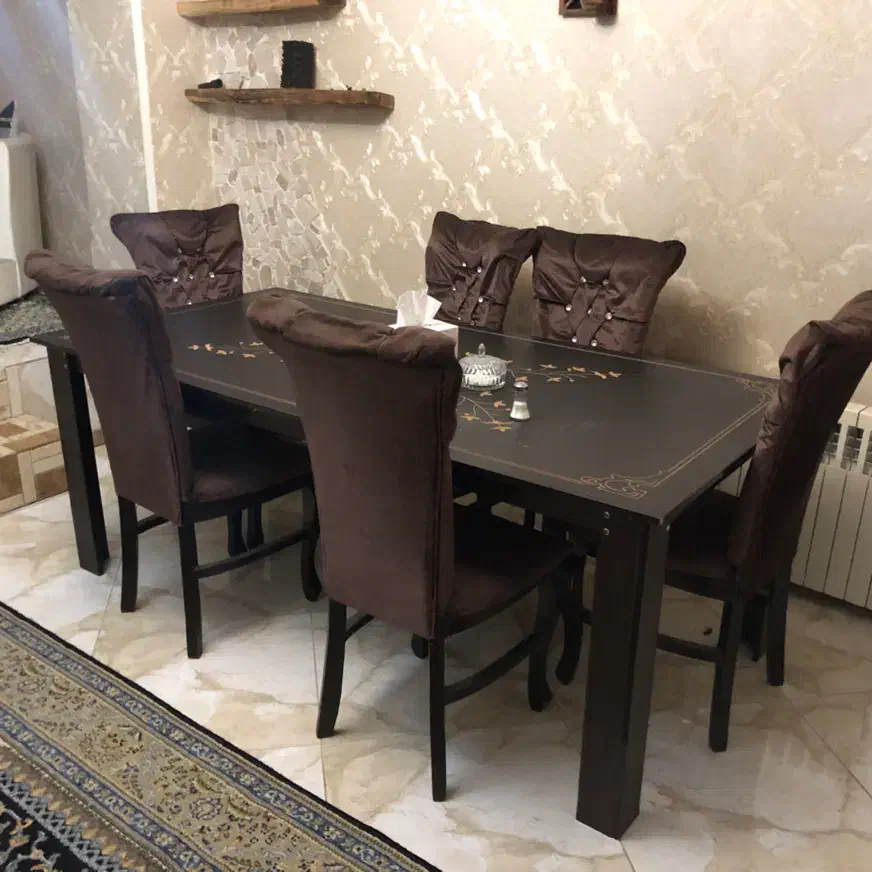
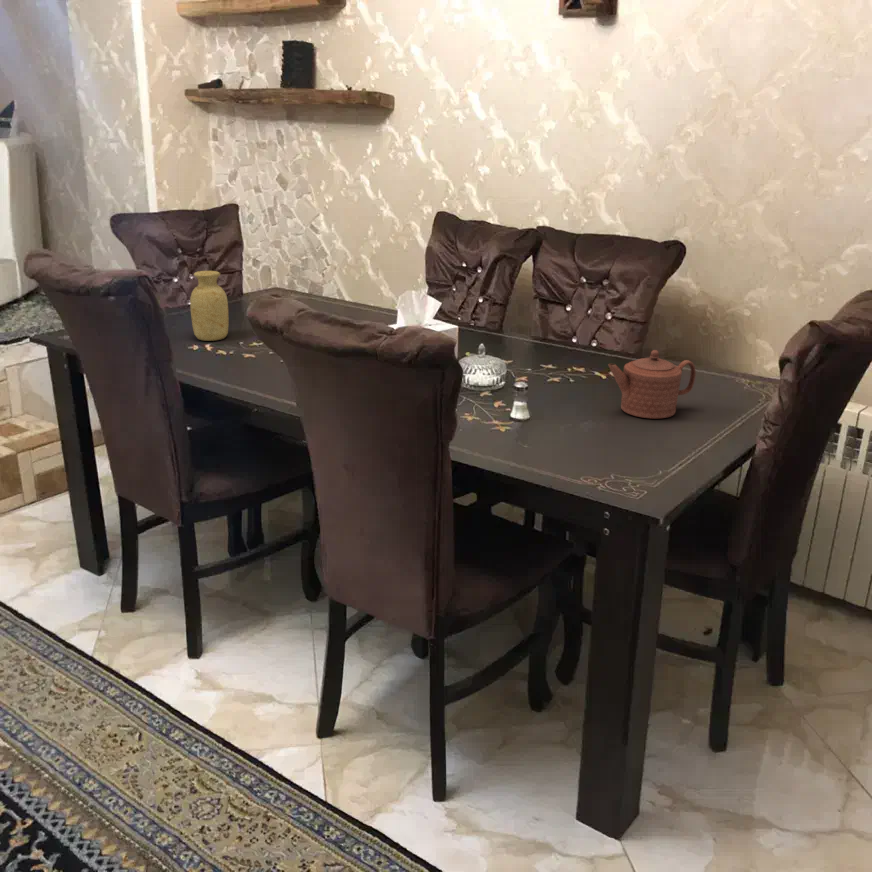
+ teapot (650, 380)
+ vase (209, 305)
